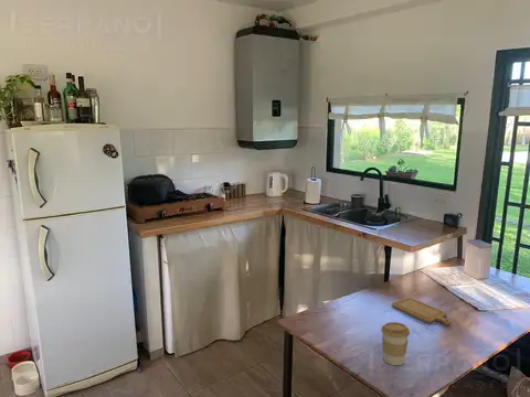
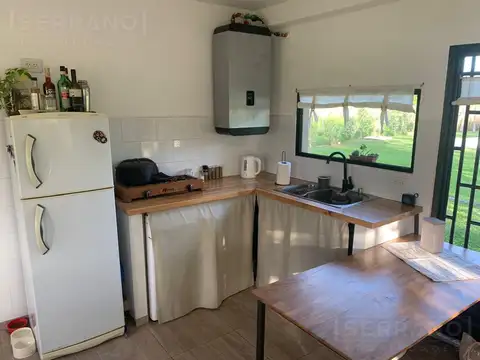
- coffee cup (394, 342)
- chopping board (423, 311)
